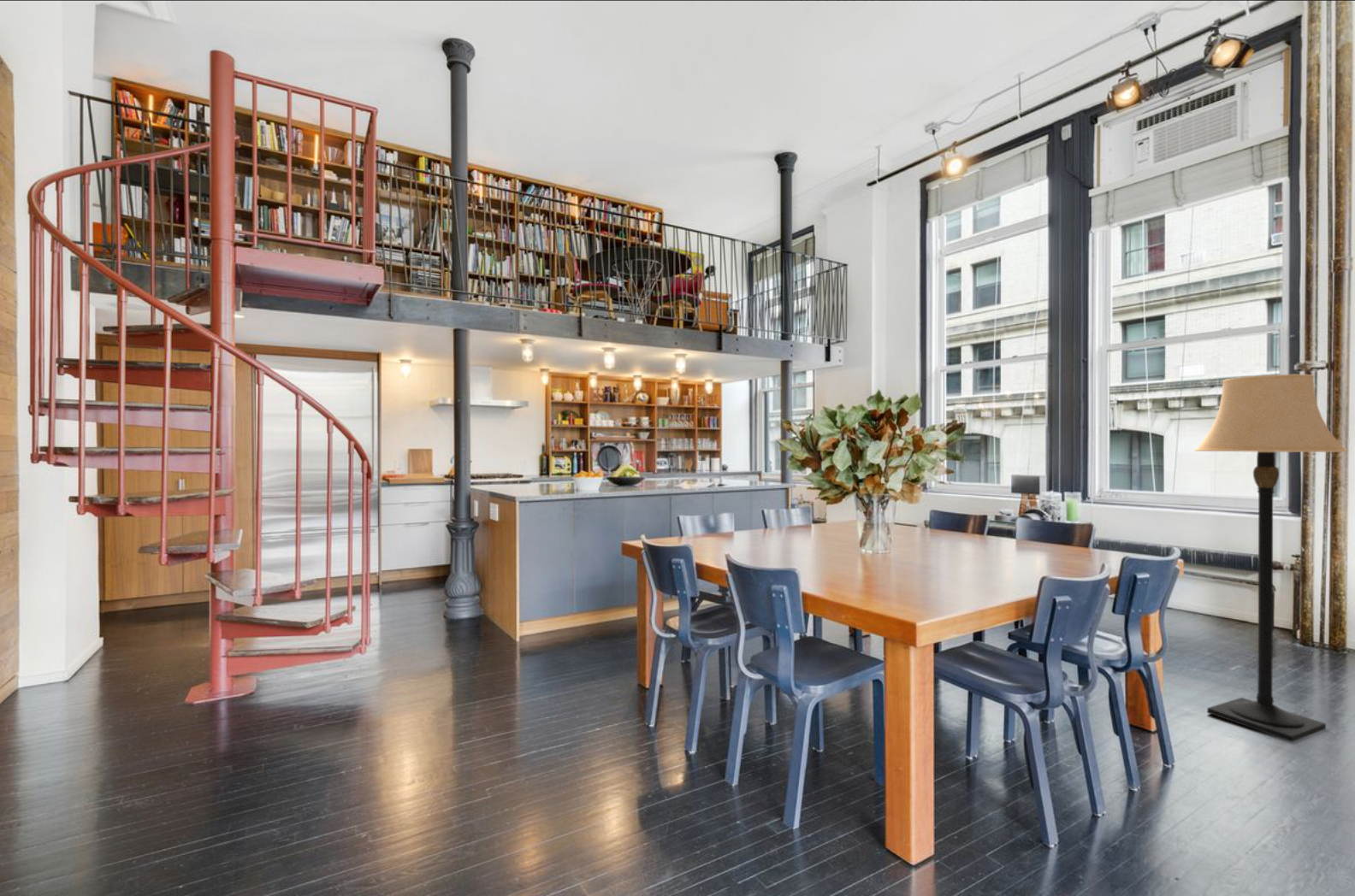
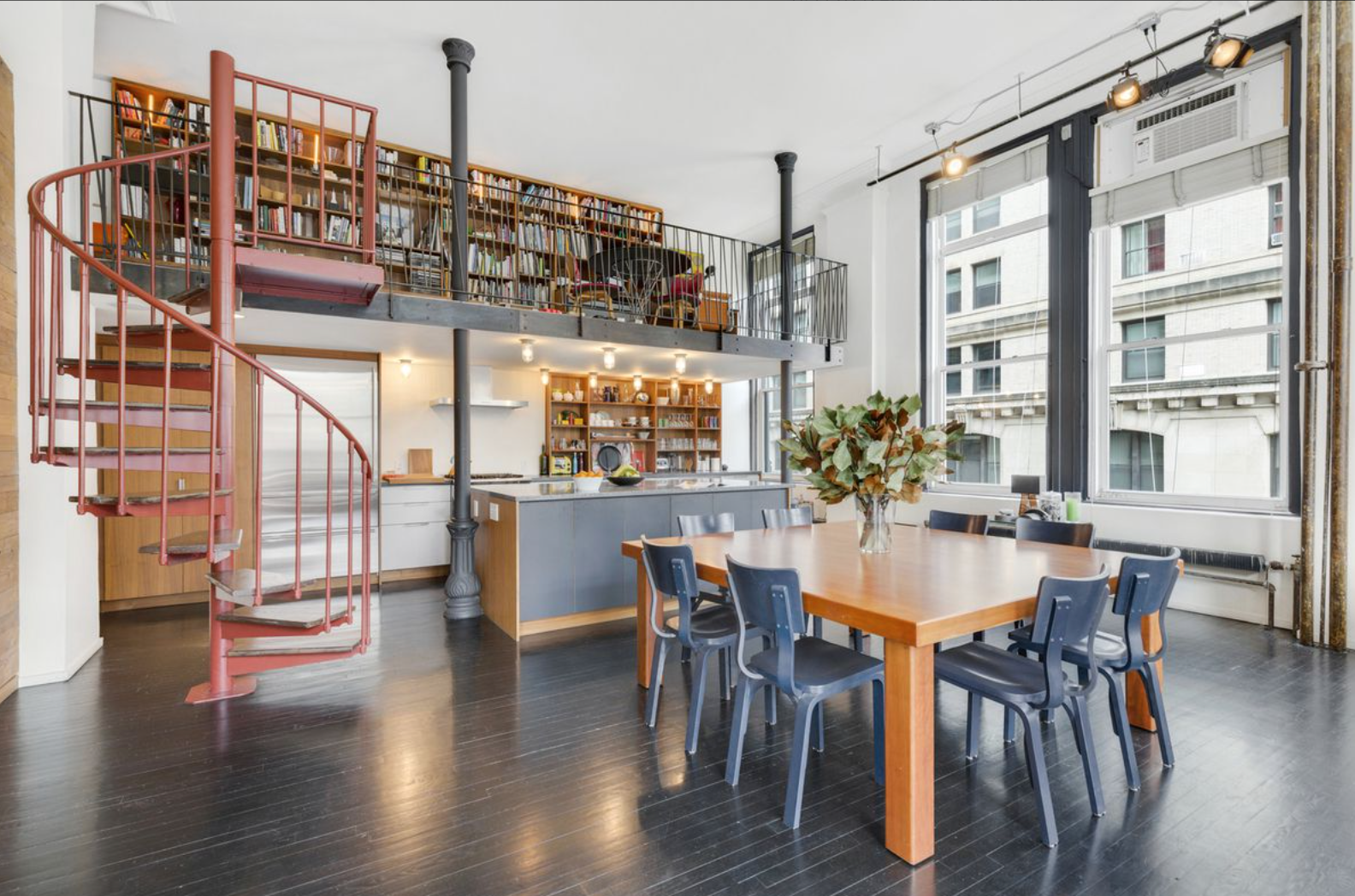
- lamp (1265, 549)
